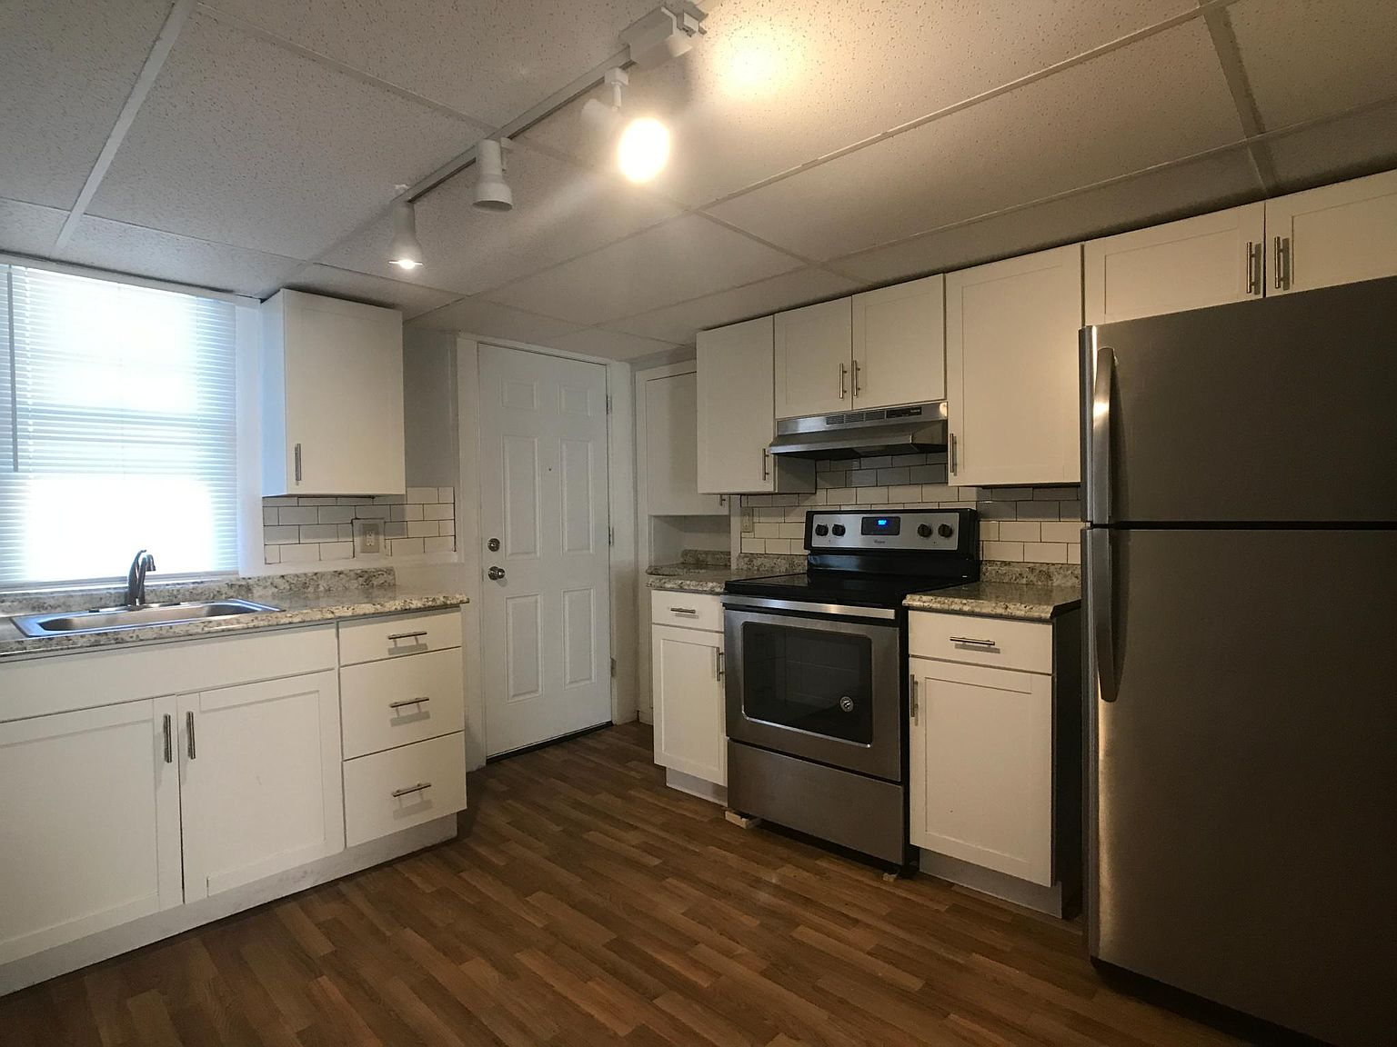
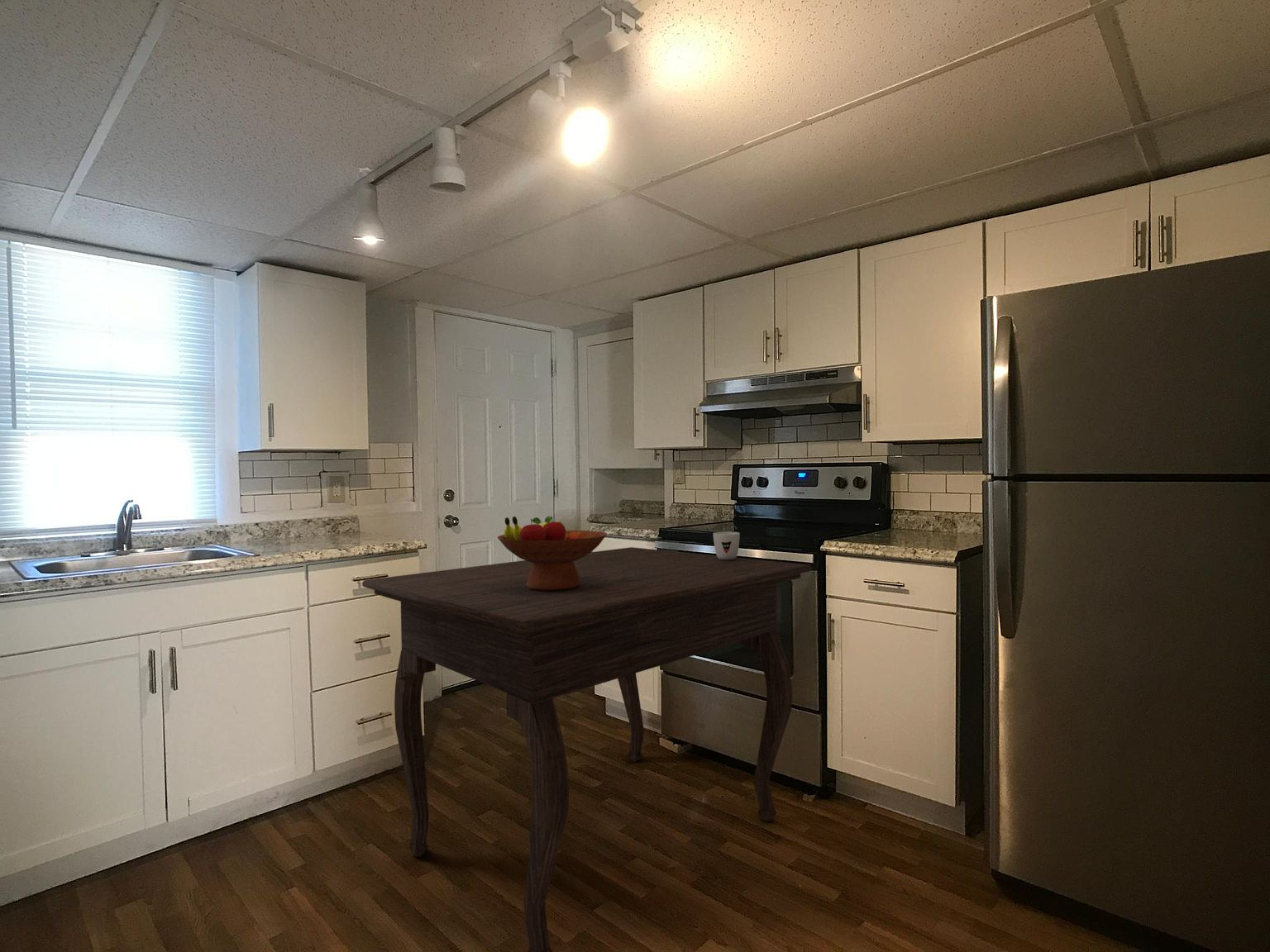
+ dining table (591, 686)
+ fruit bowl (552, 550)
+ mug (727, 545)
